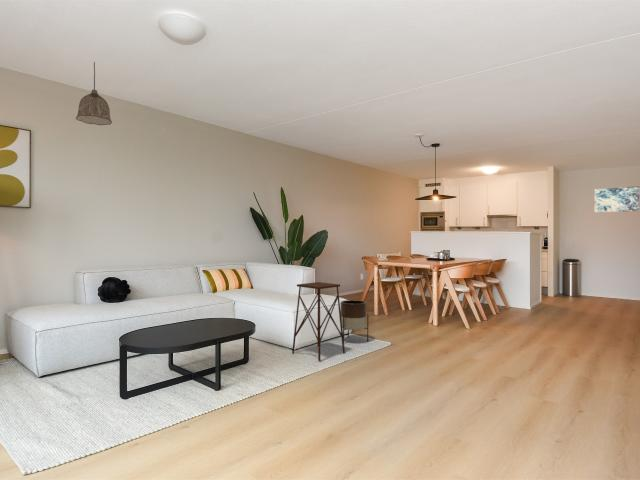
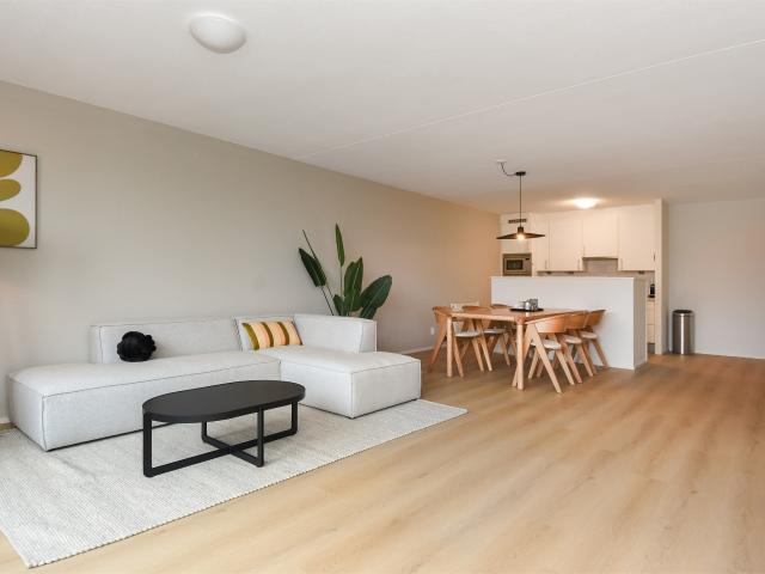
- wall art (616, 199)
- planter (352, 321)
- side table (318, 318)
- pendant lamp (94, 91)
